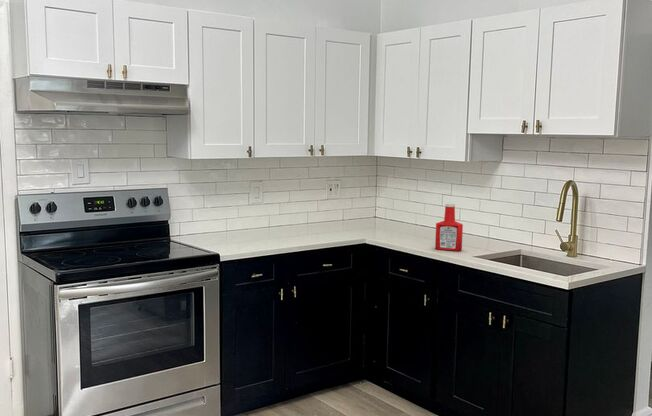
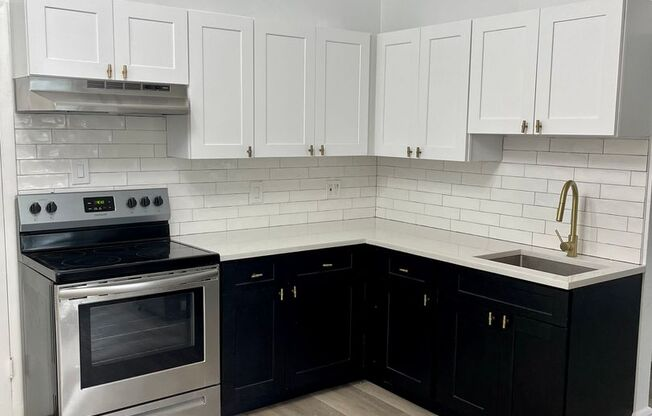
- soap bottle (449, 226)
